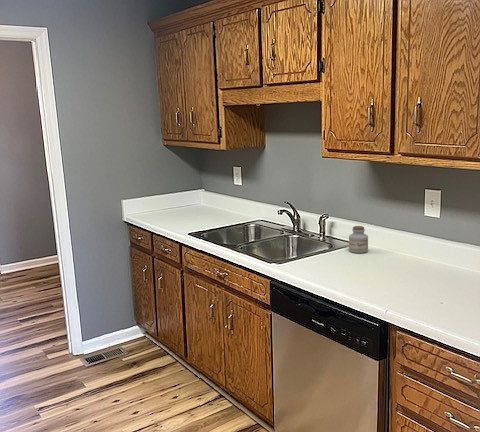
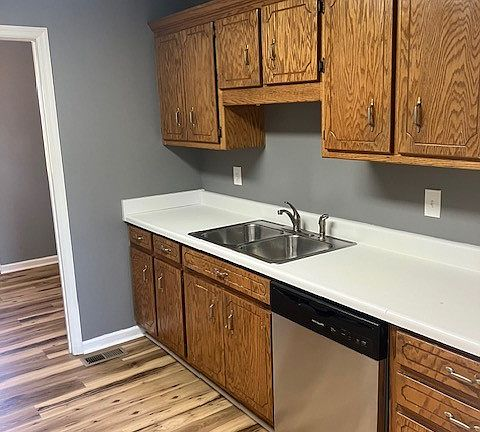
- jar (358, 238)
